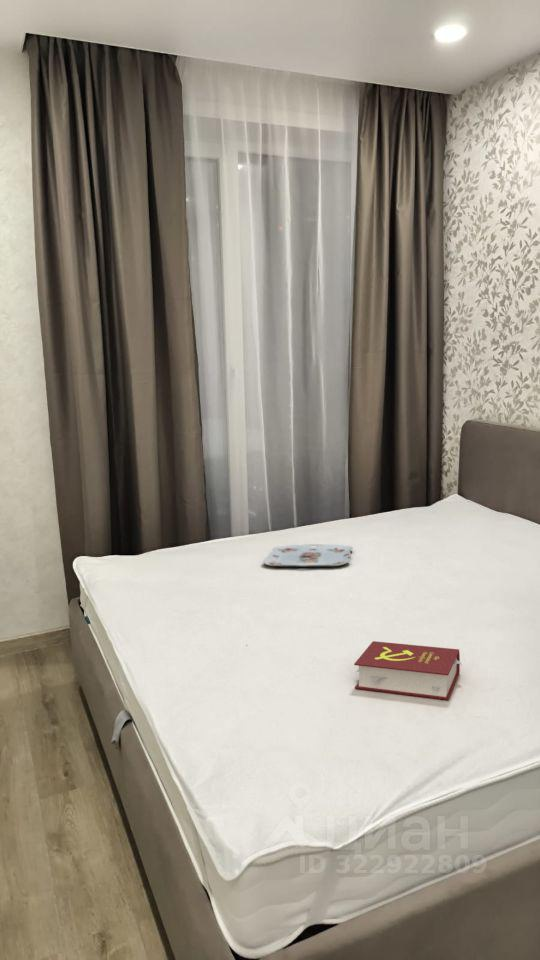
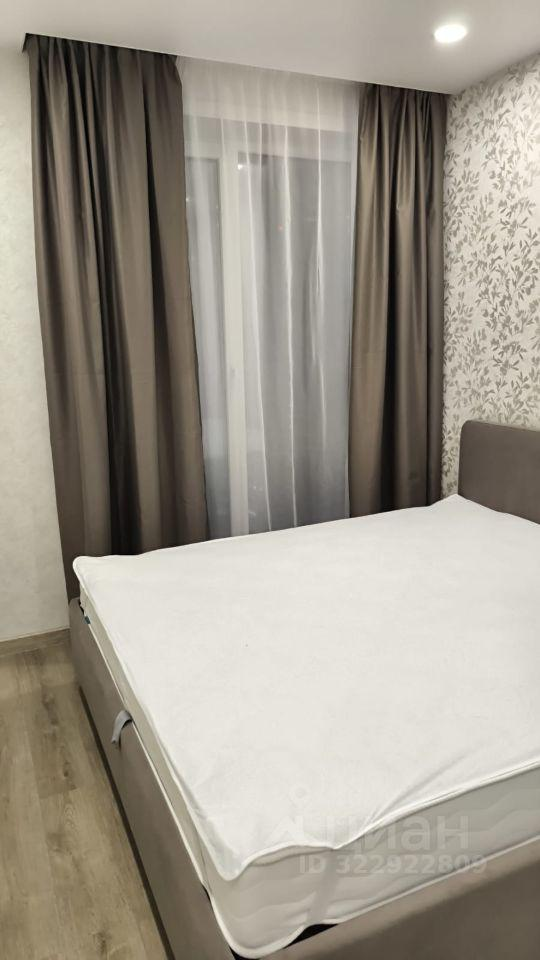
- book (408, 668)
- serving tray (309, 555)
